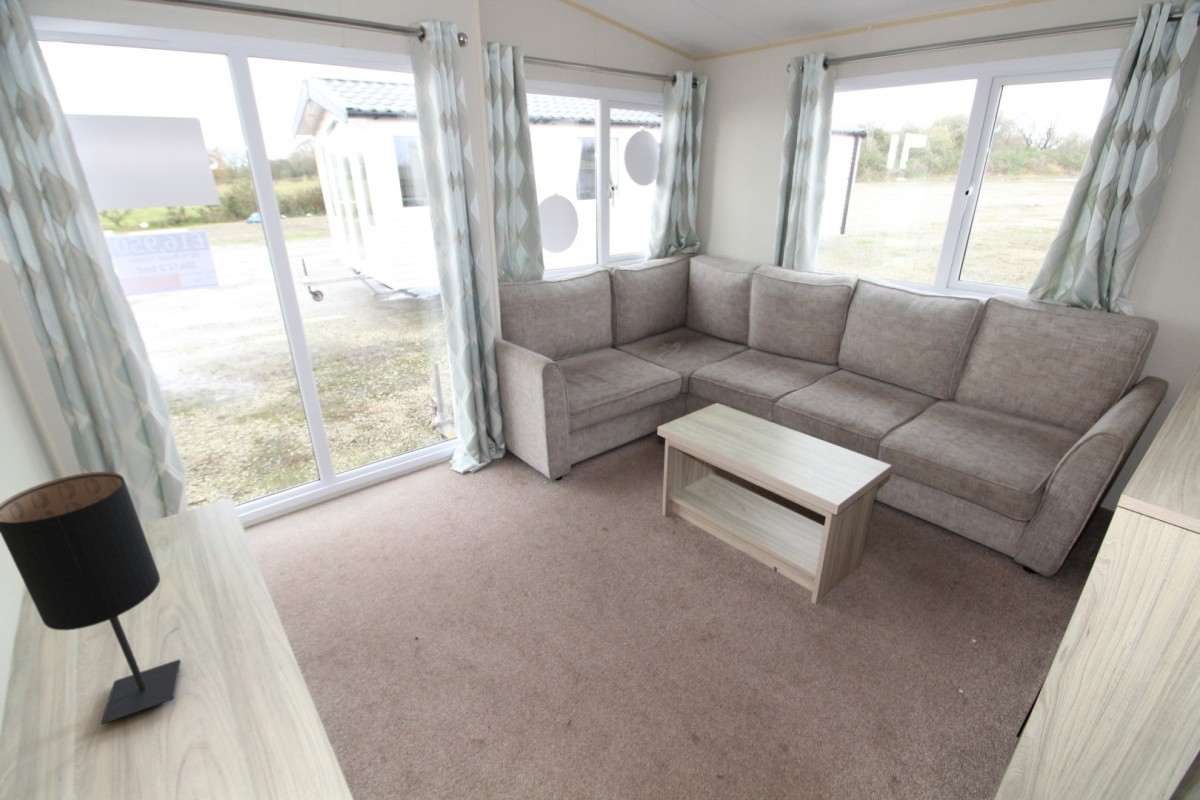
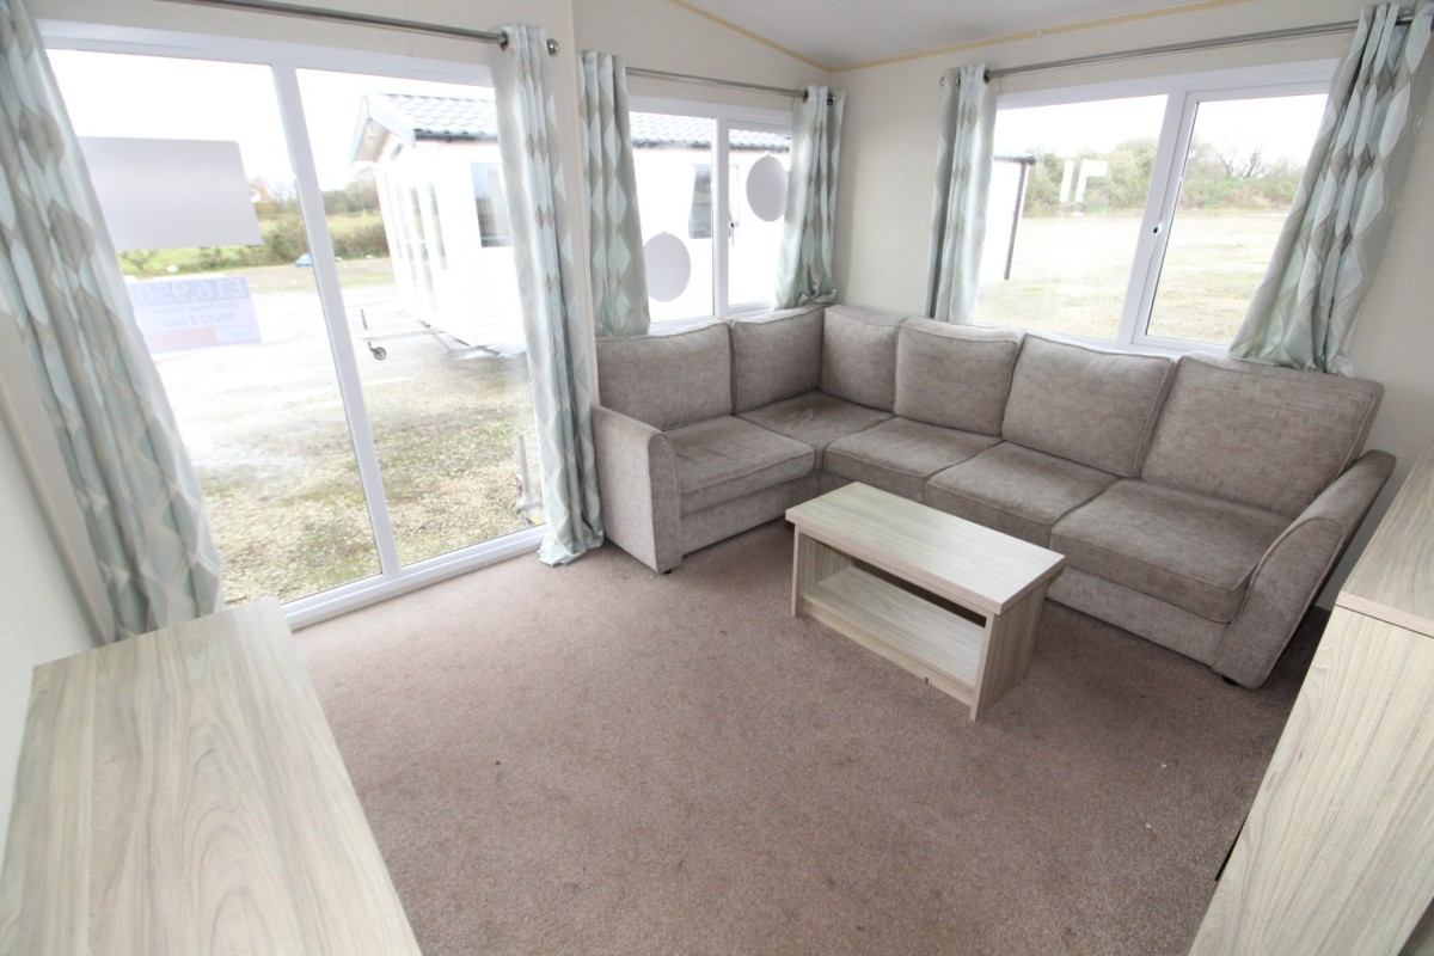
- table lamp (106, 602)
